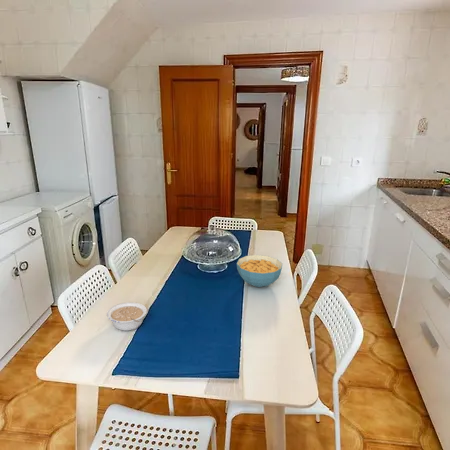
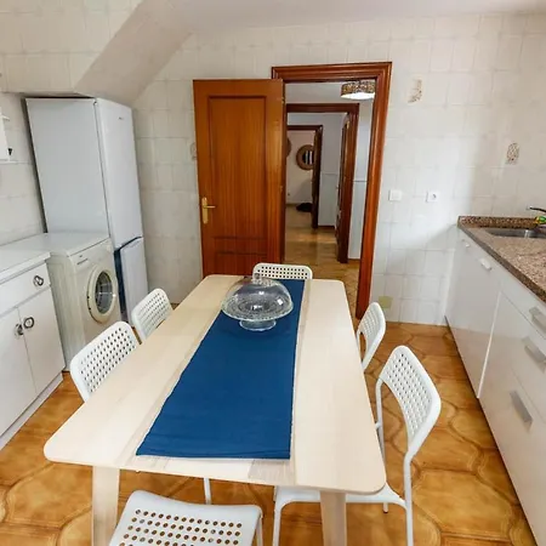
- legume (128, 316)
- cereal bowl (259, 273)
